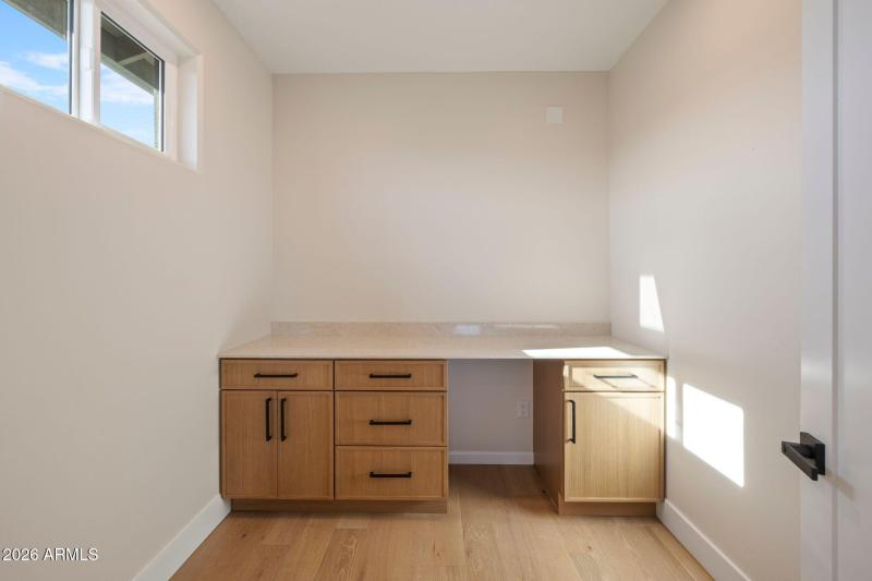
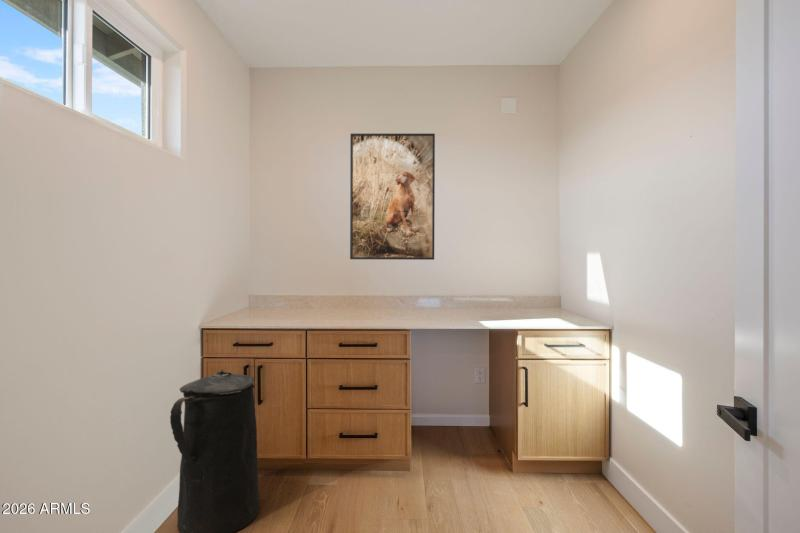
+ trash can (217, 445)
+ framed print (392, 196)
